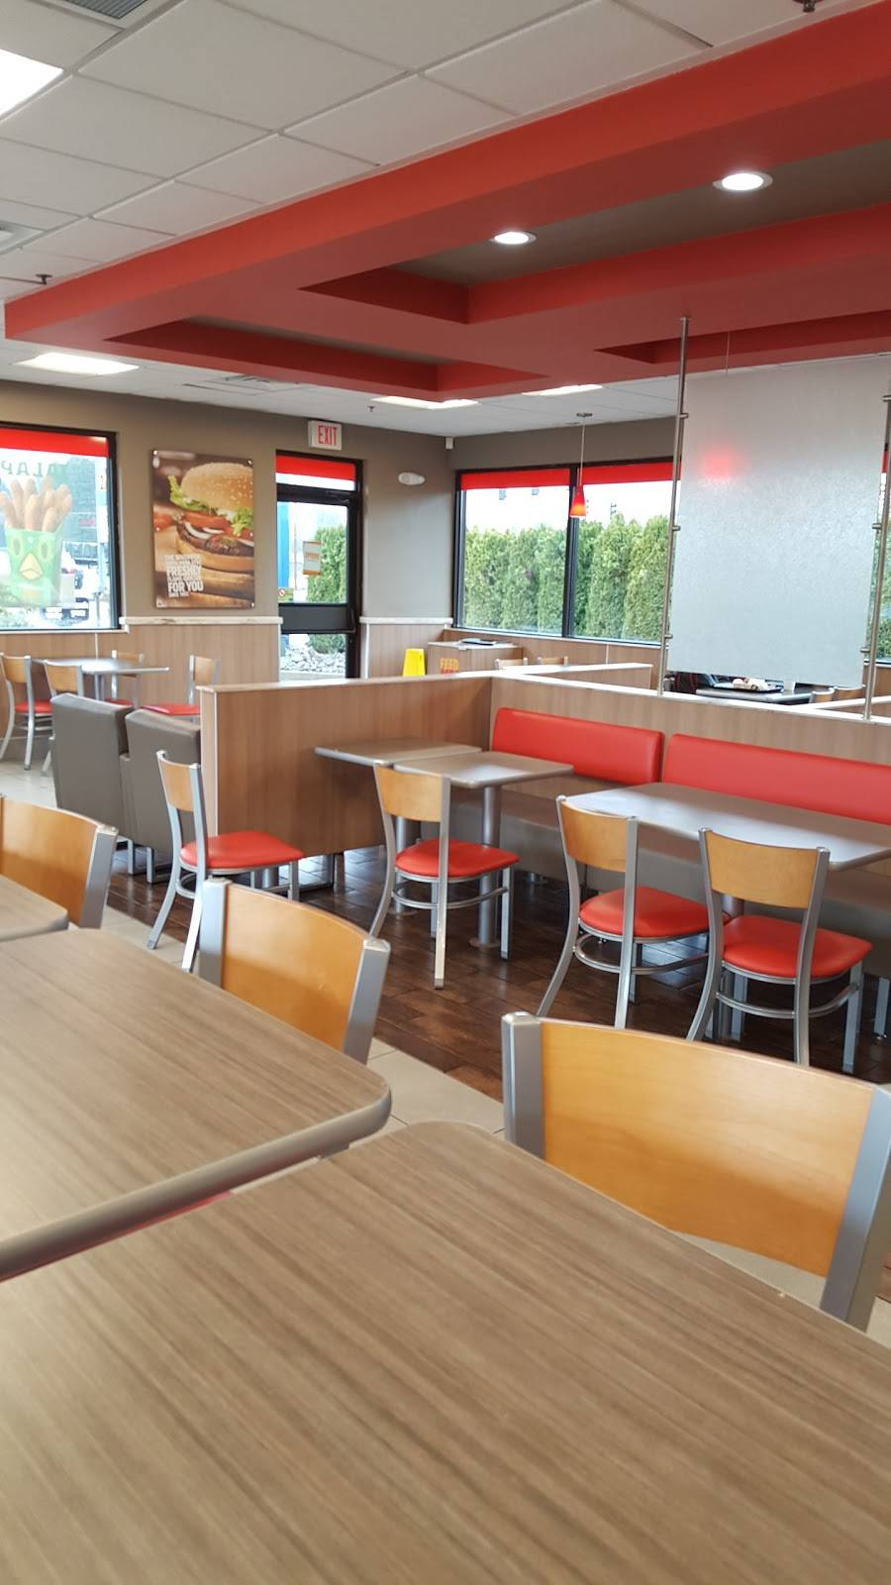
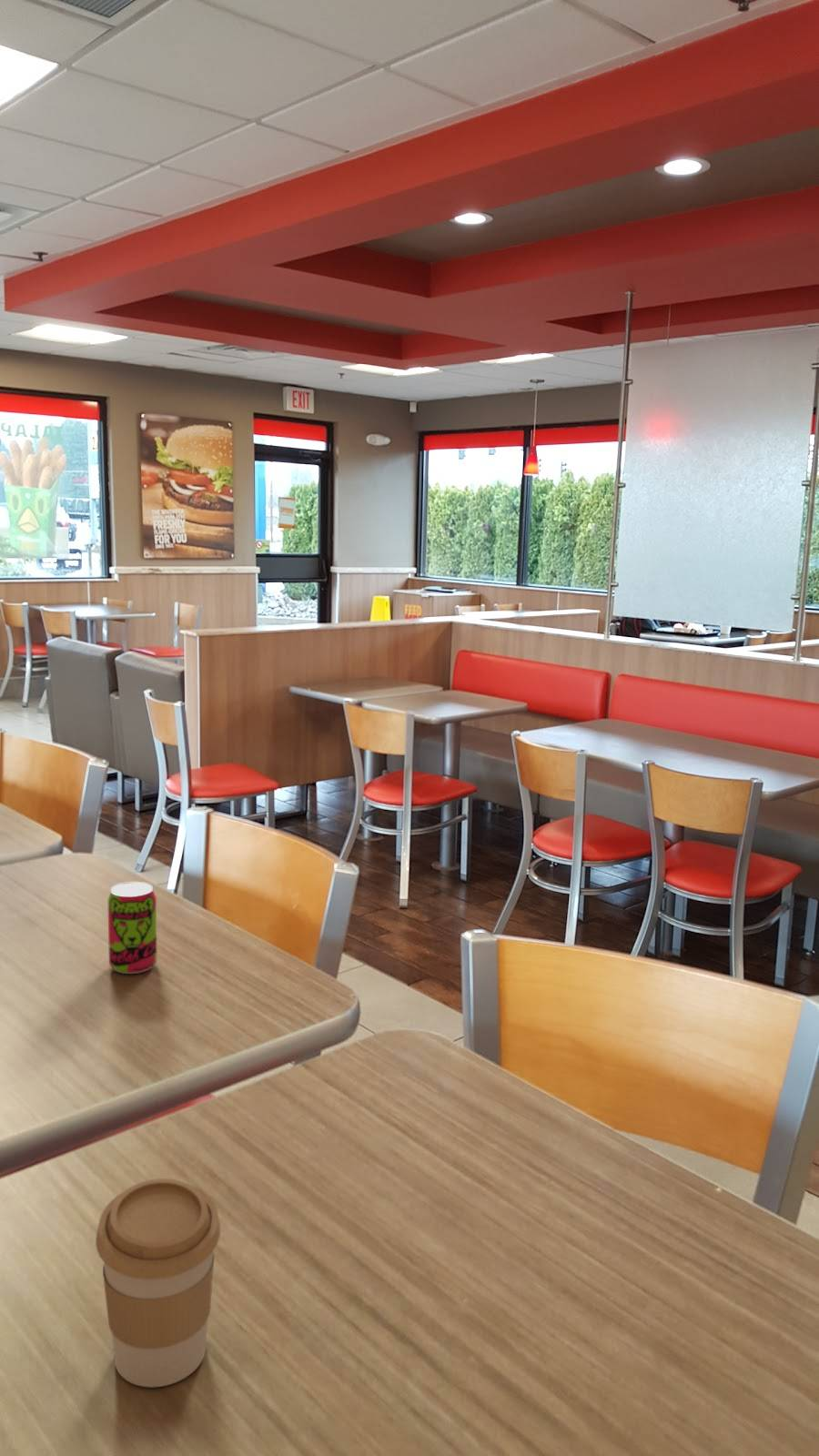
+ coffee cup (159, 1279)
+ beverage can (132, 927)
